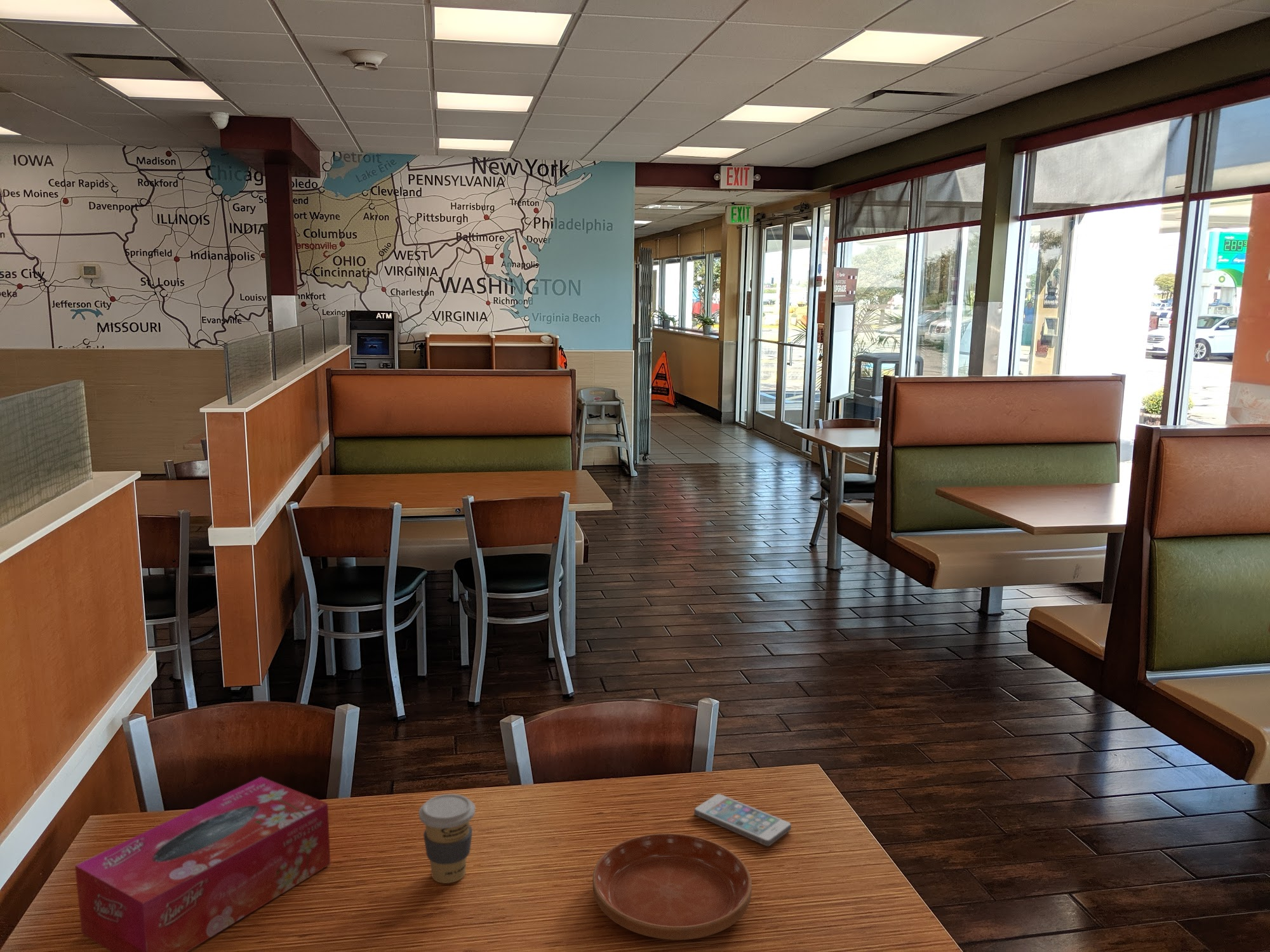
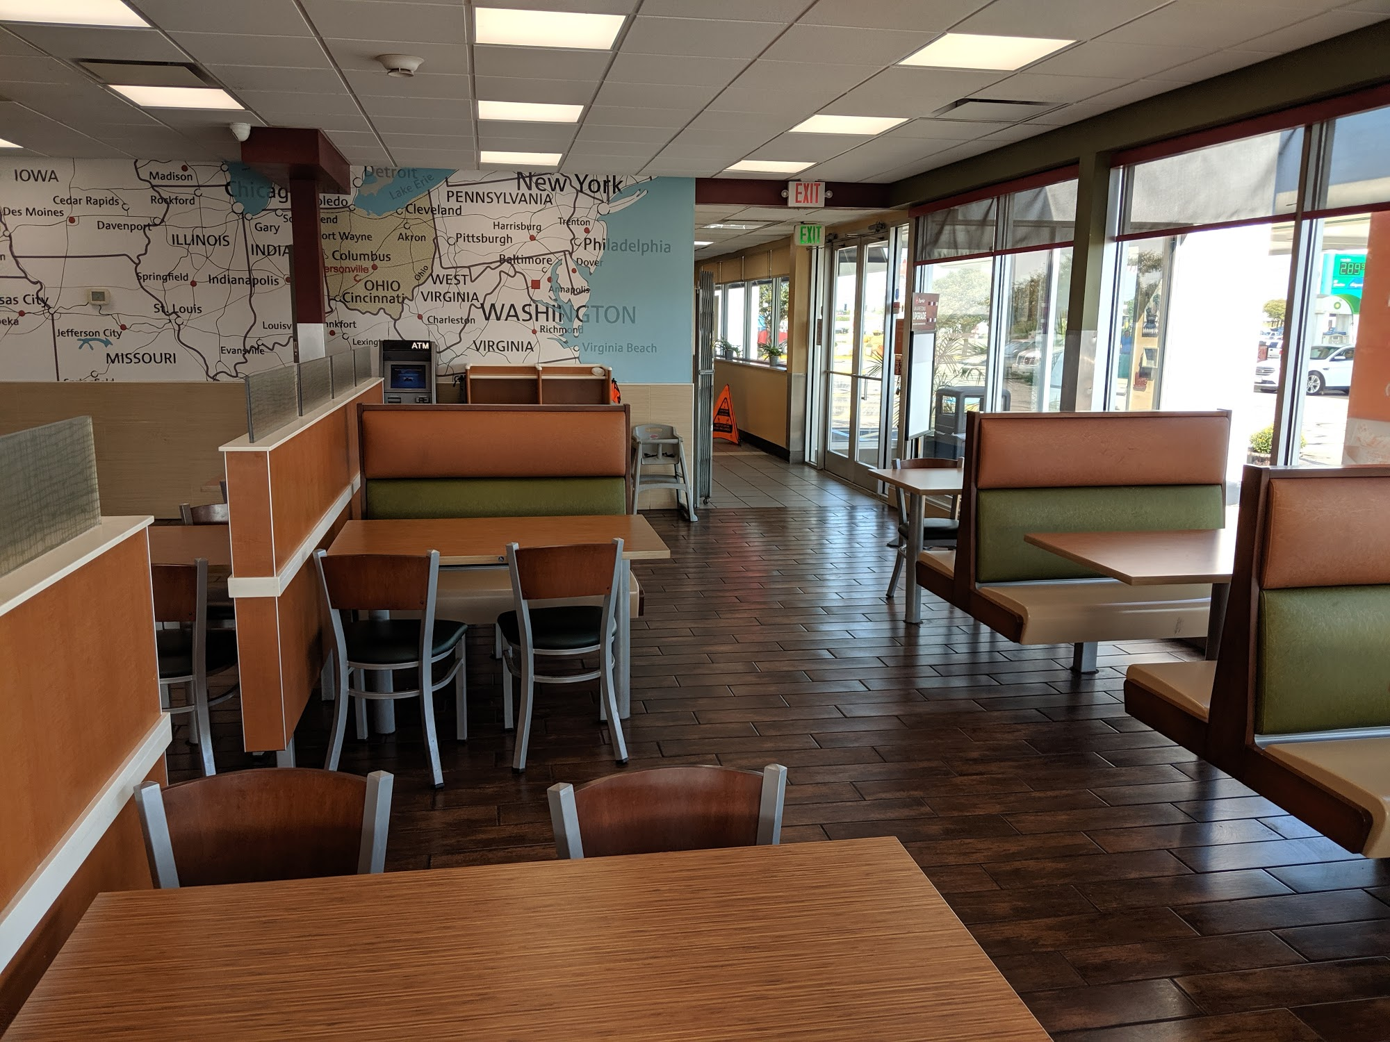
- coffee cup (448, 840)
- saucer (671, 887)
- smartphone (742, 819)
- tissue box (211, 864)
